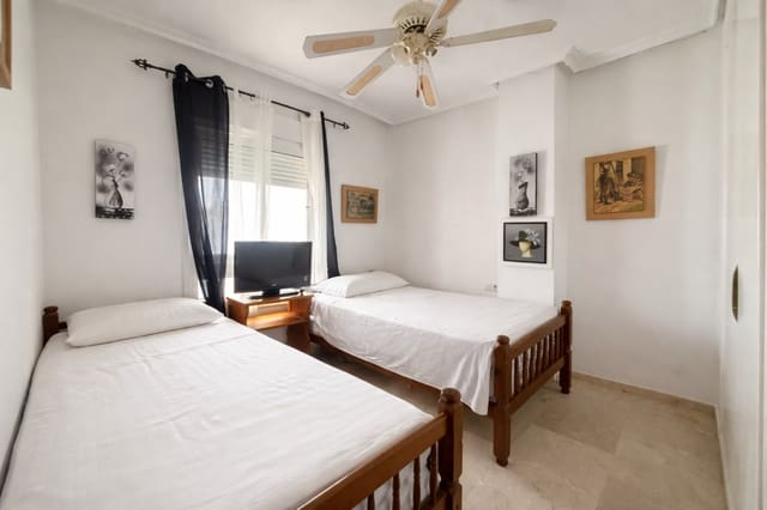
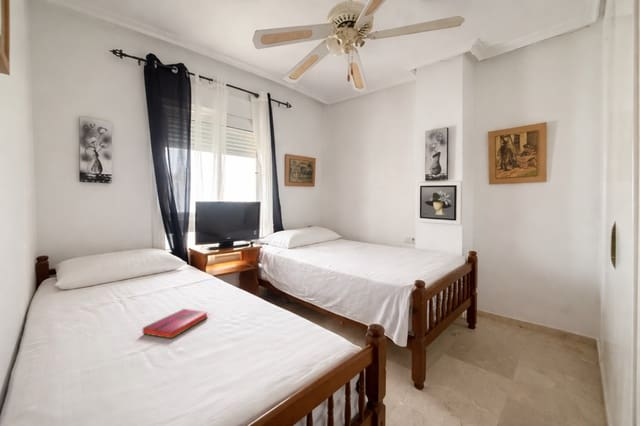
+ hardback book (177, 322)
